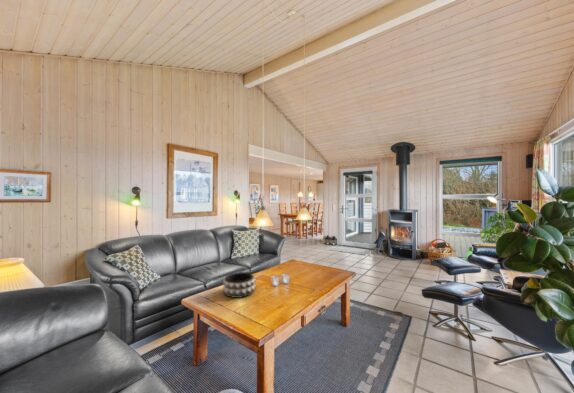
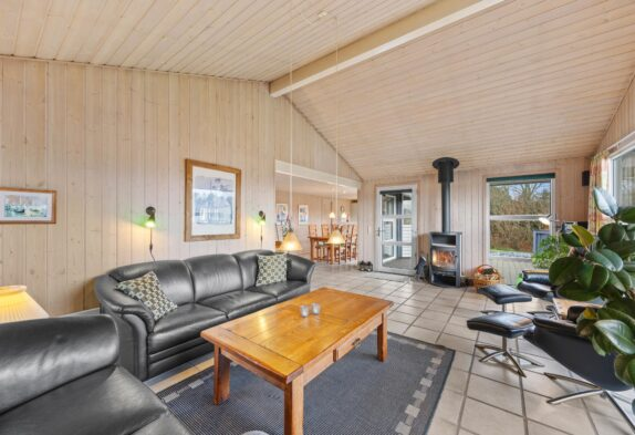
- decorative bowl (239, 284)
